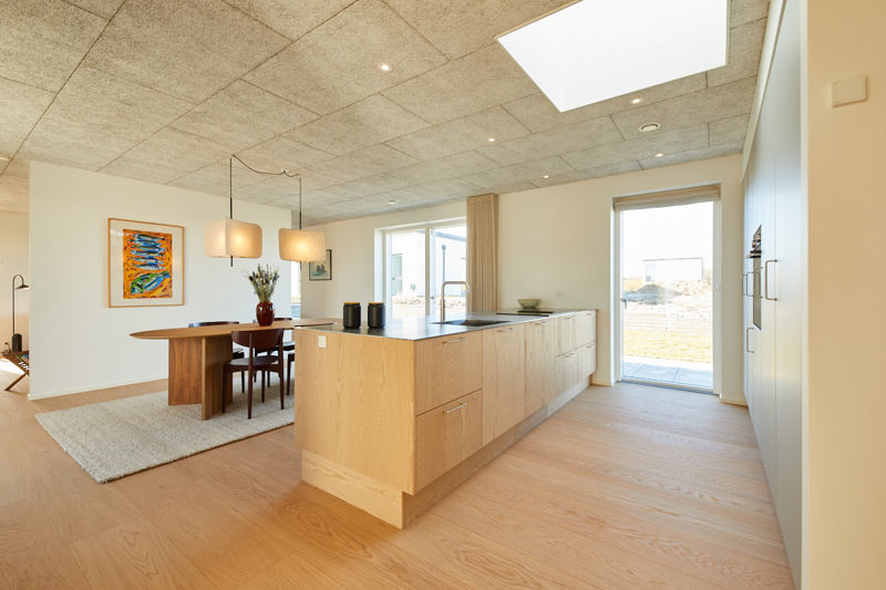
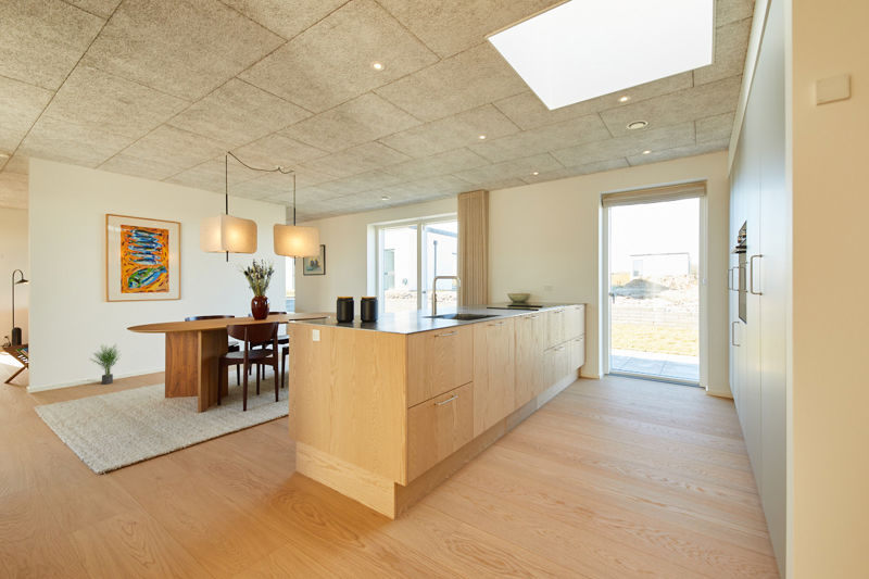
+ potted plant (104, 362)
